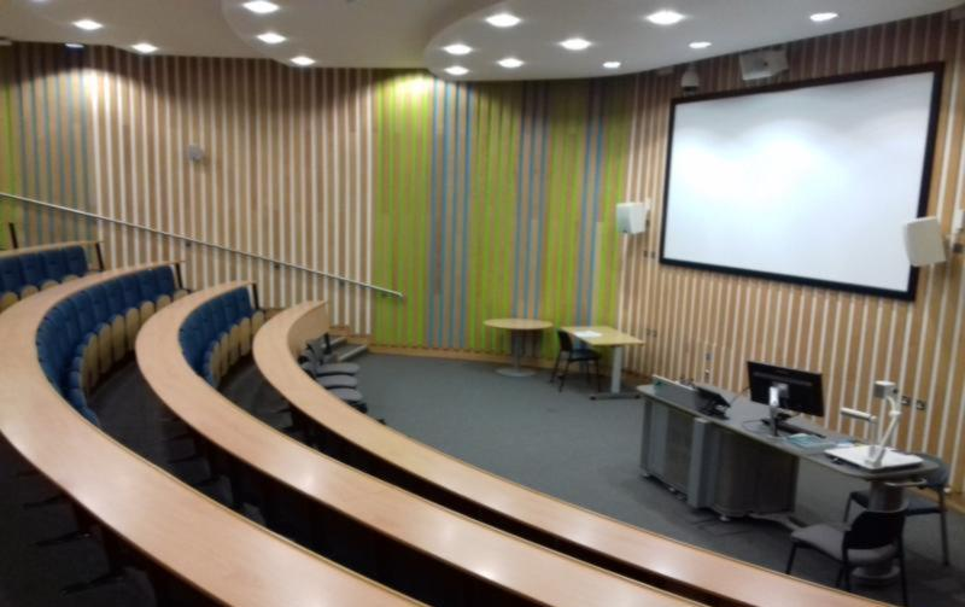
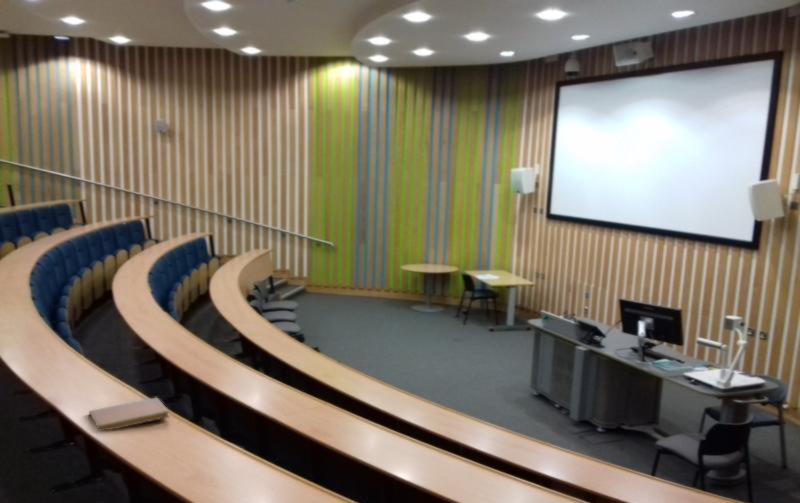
+ notebook (129, 413)
